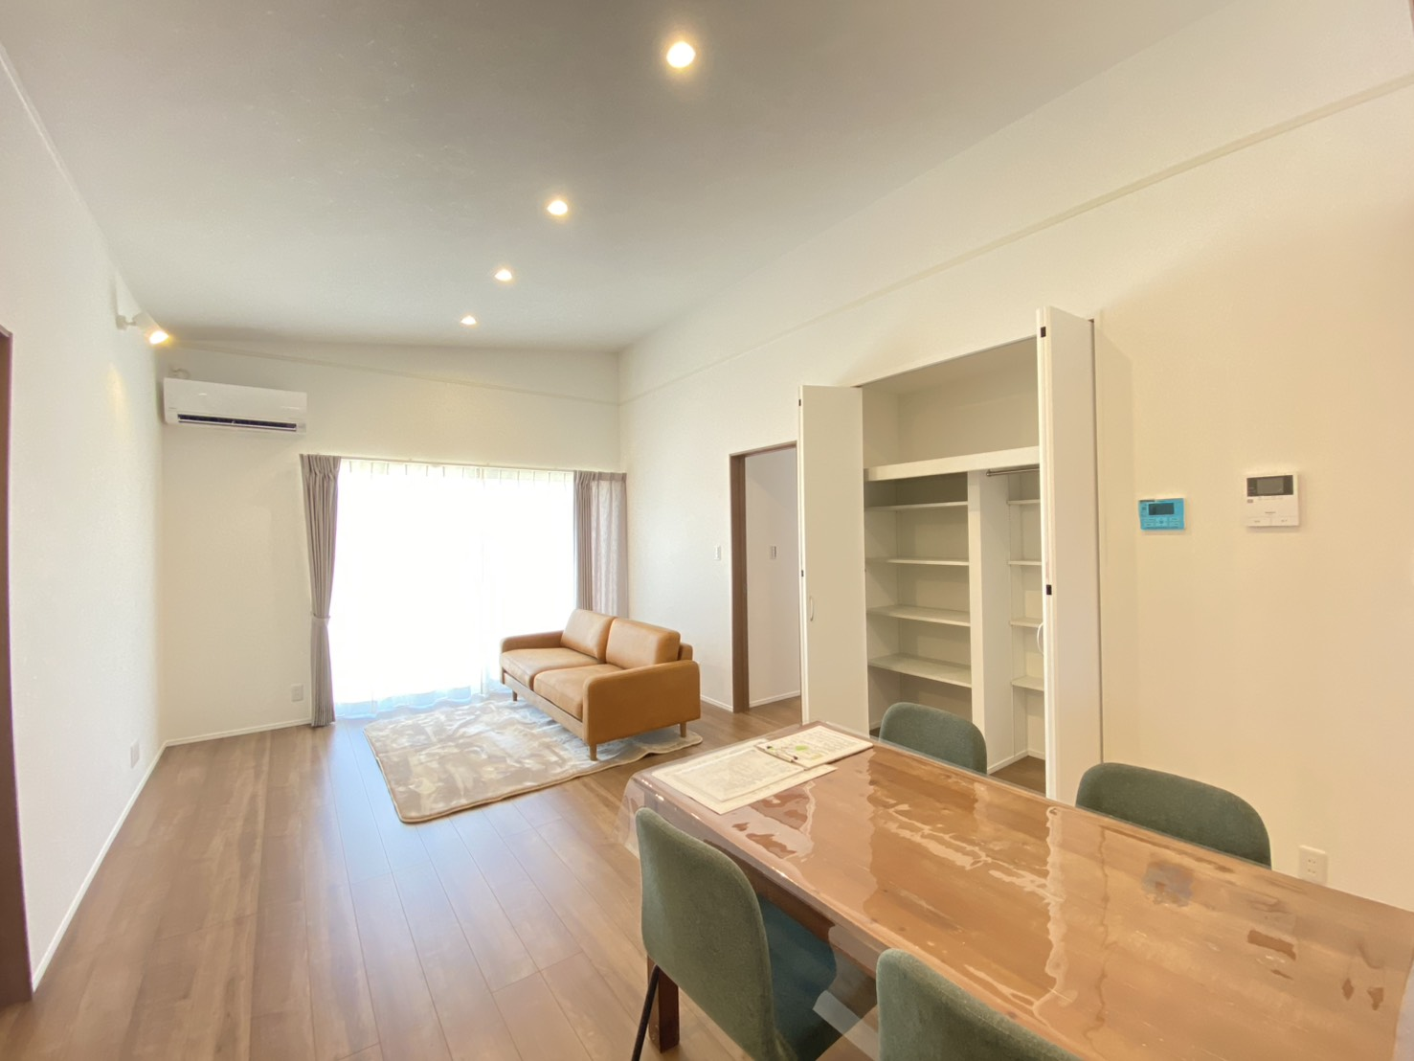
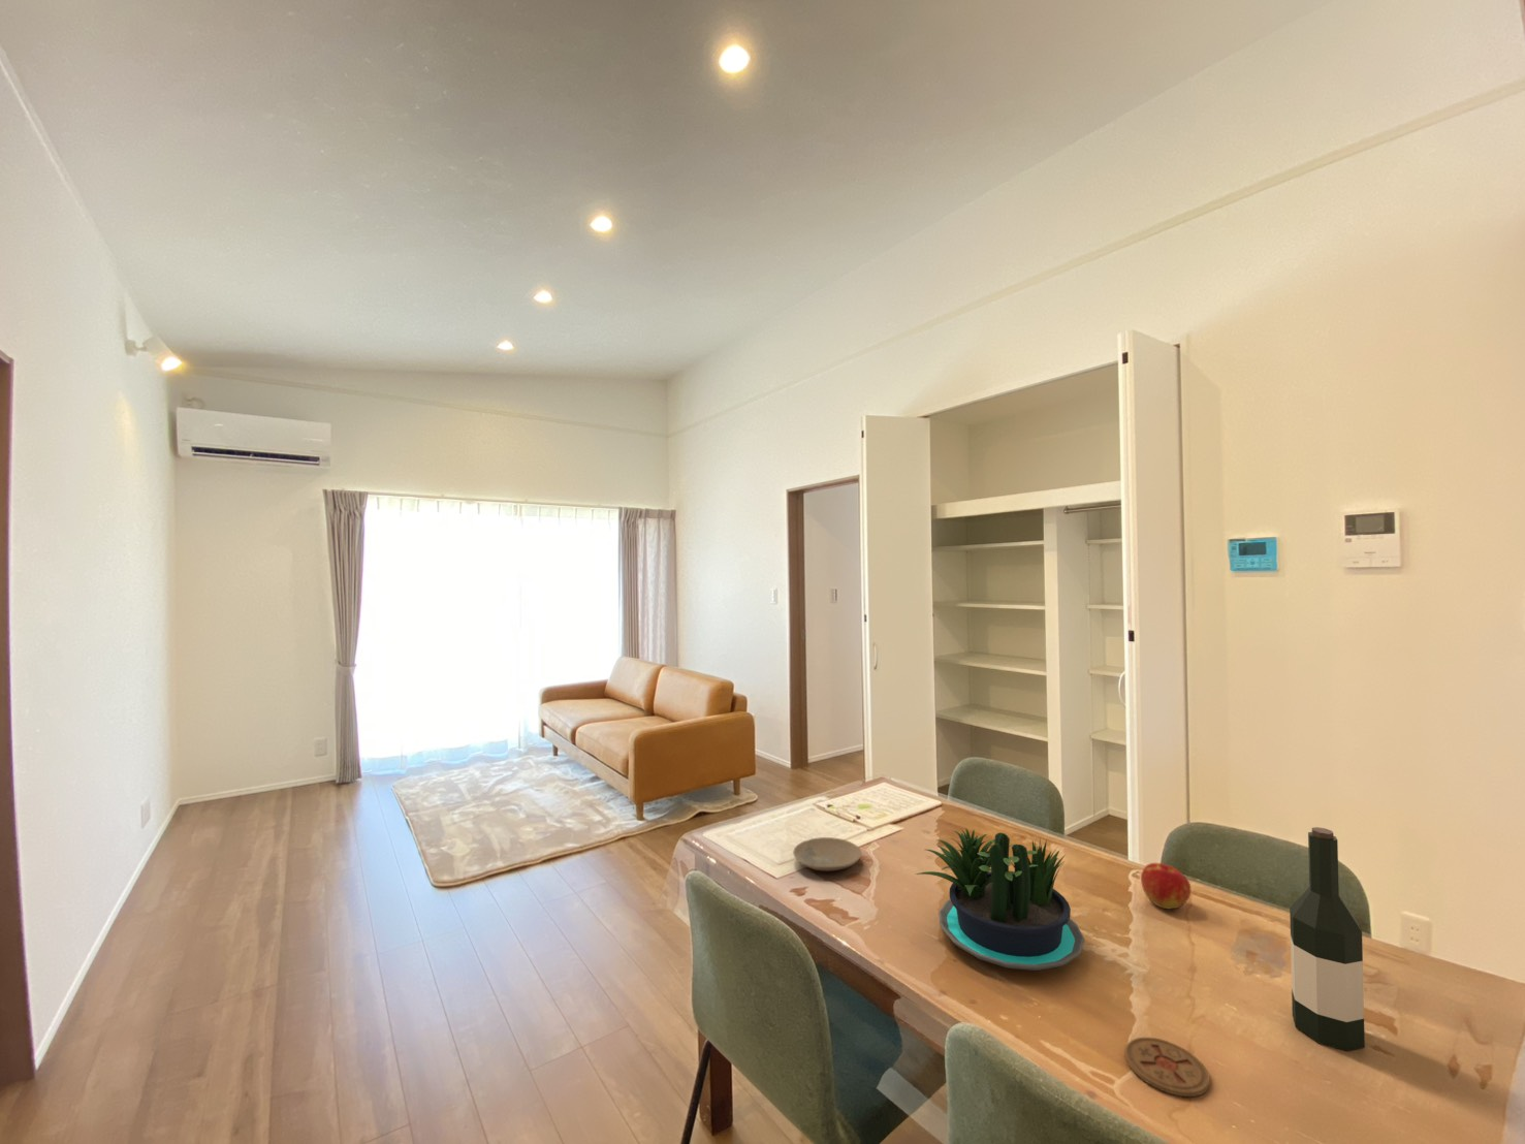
+ apple (1166, 884)
+ wine bottle (1324, 930)
+ plate (827, 856)
+ potted plant (995, 882)
+ coaster (1166, 1065)
